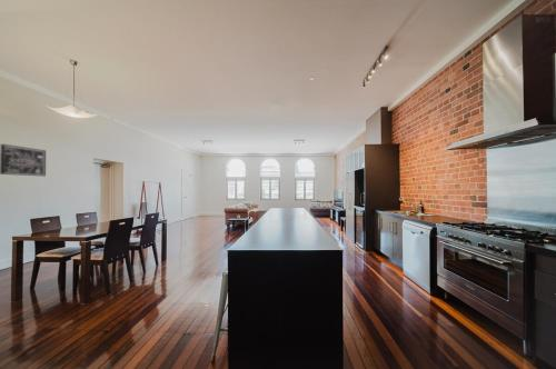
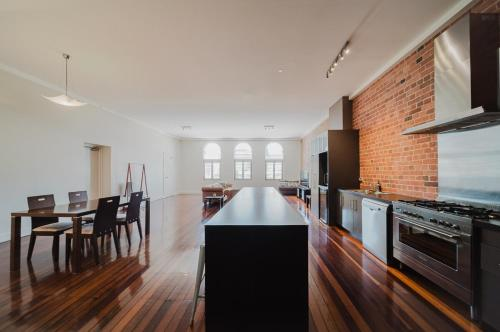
- wall art (24, 161)
